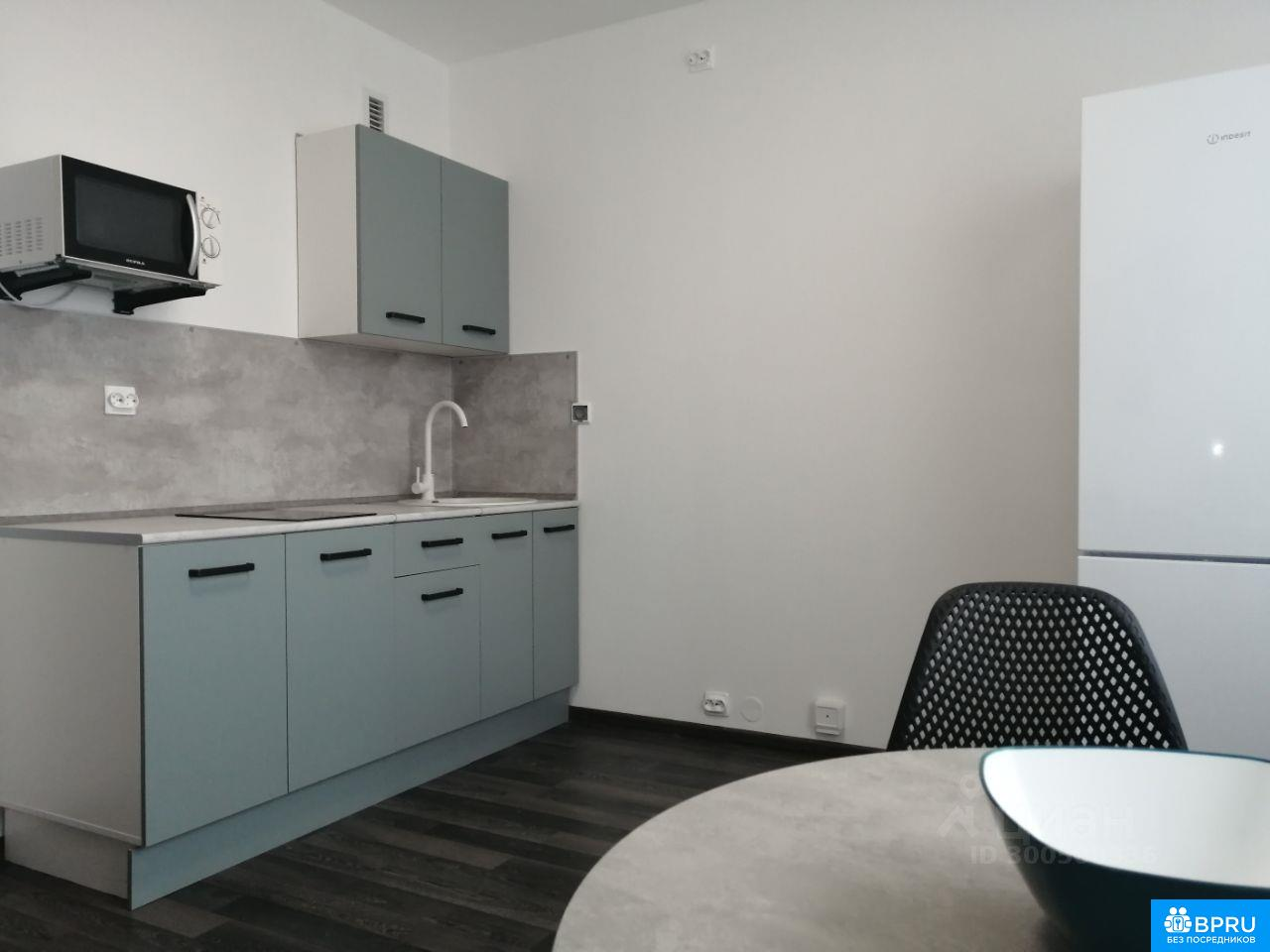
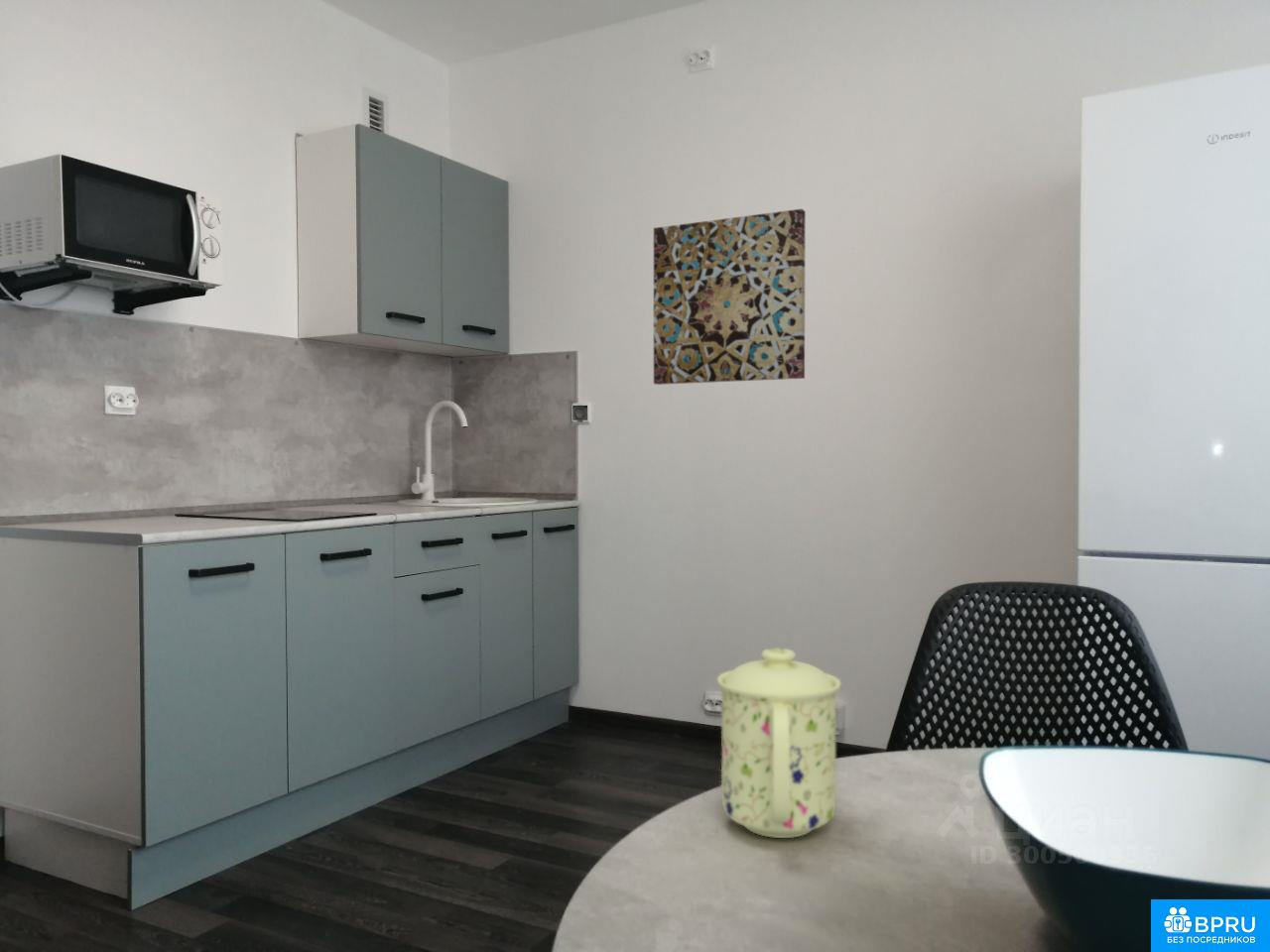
+ mug (778, 741)
+ wall art (726, 300)
